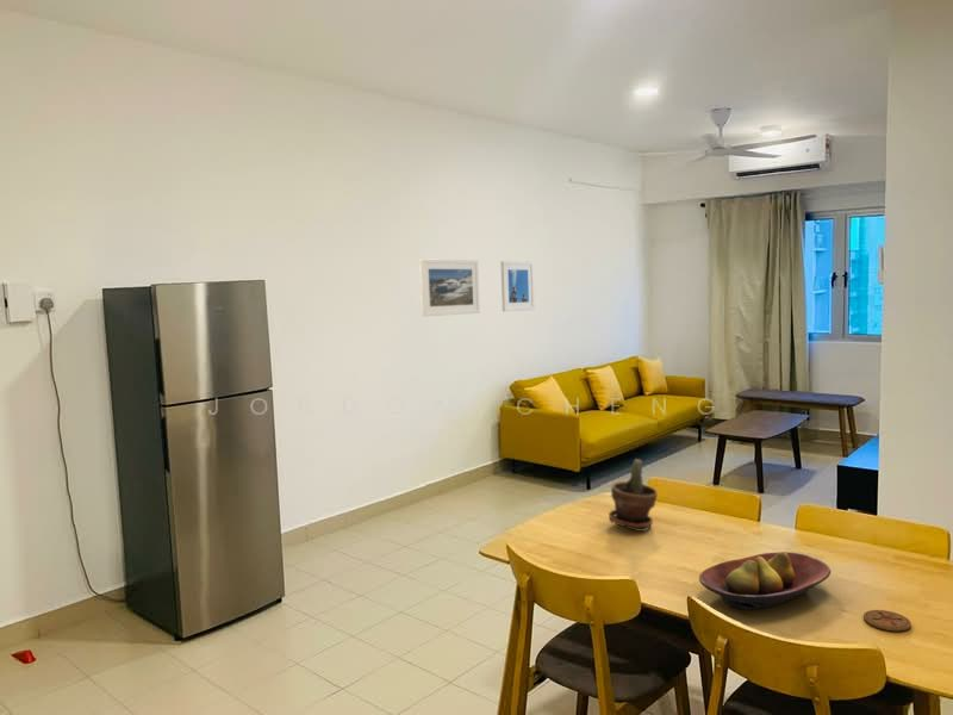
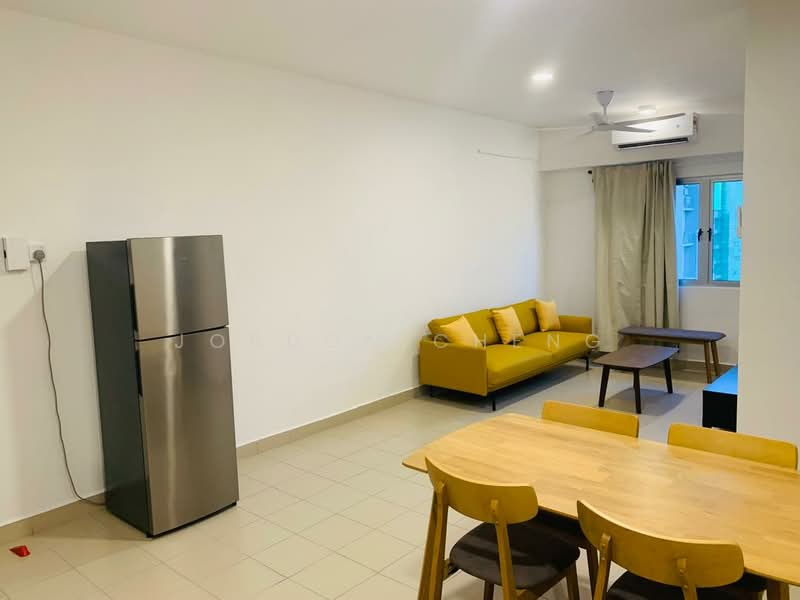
- potted plant (631, 491)
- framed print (450, 287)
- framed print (517, 286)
- fruit bowl (765, 574)
- coaster (886, 620)
